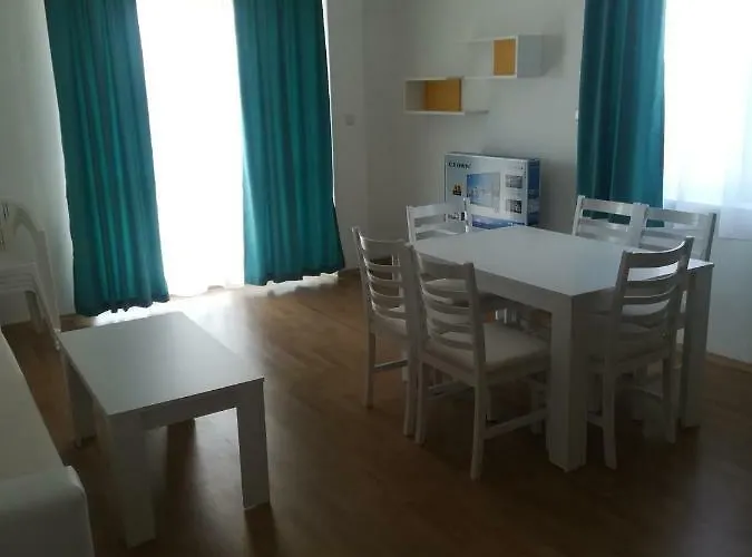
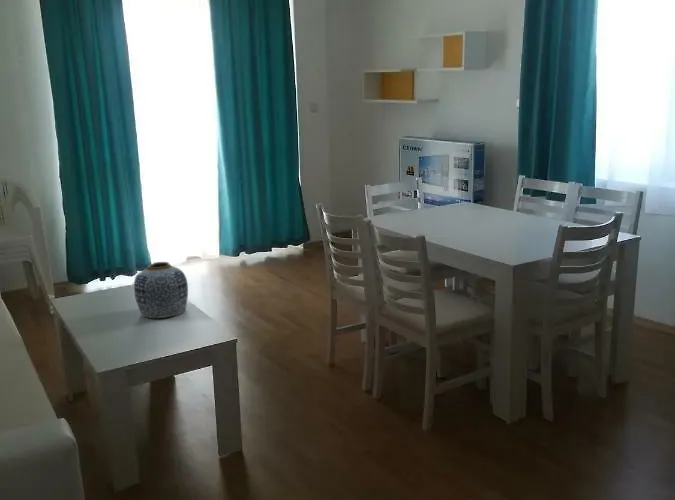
+ vase (161, 288)
